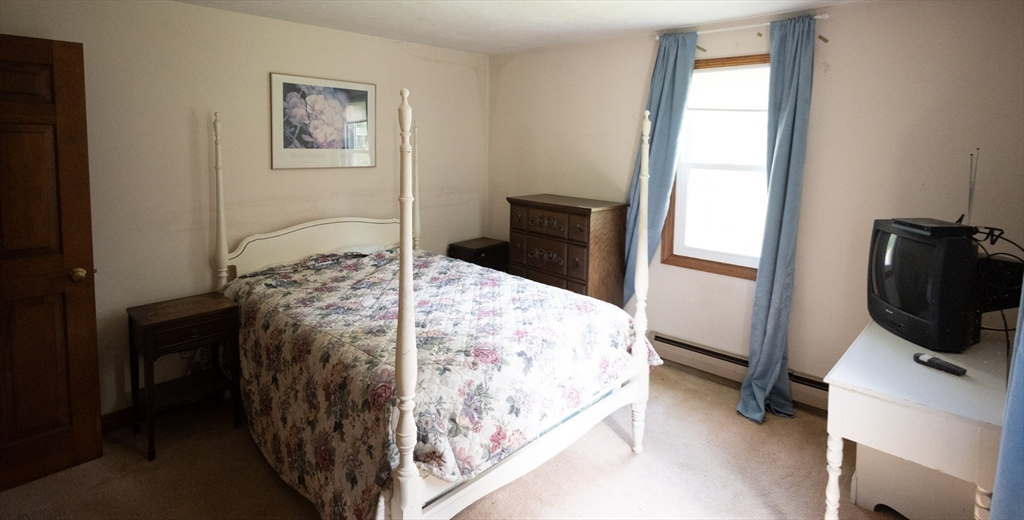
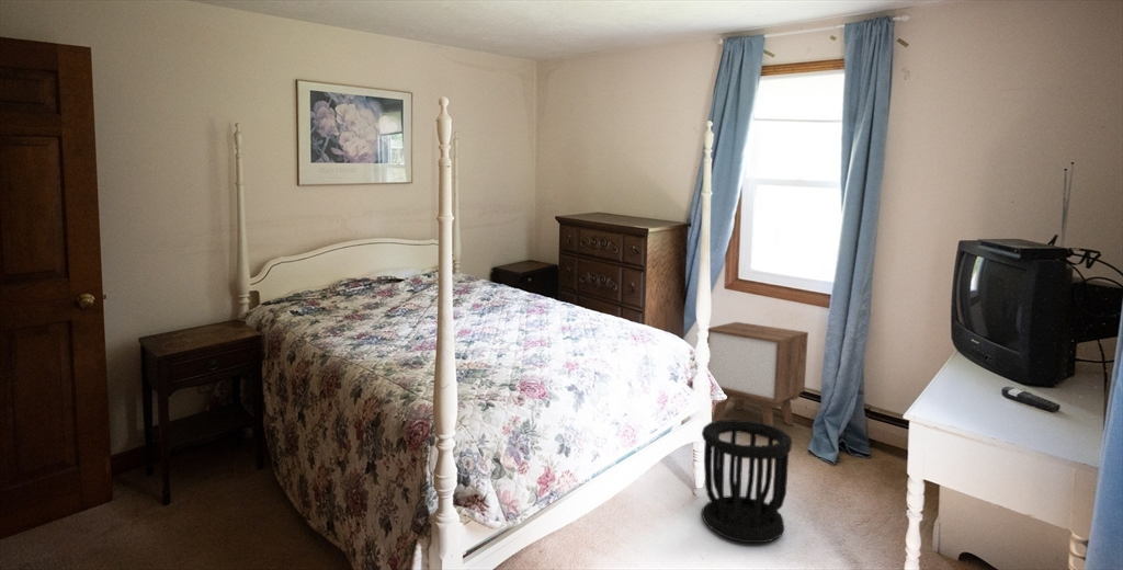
+ wastebasket (740, 477)
+ nightstand (755, 376)
